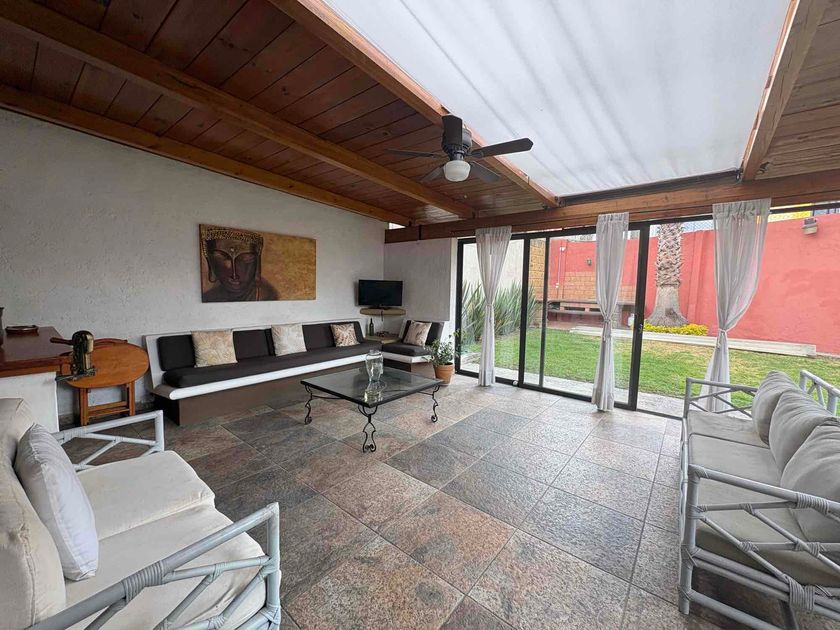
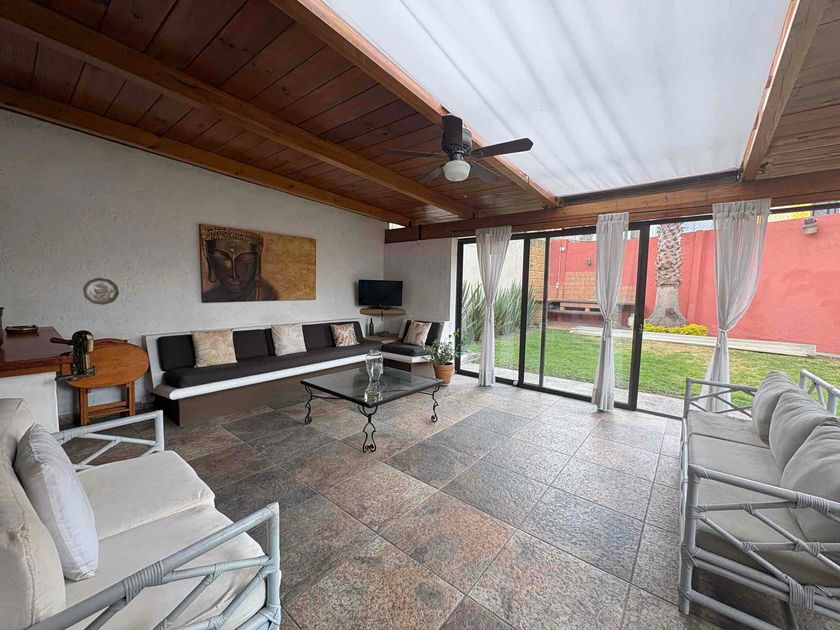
+ decorative plate (101, 291)
